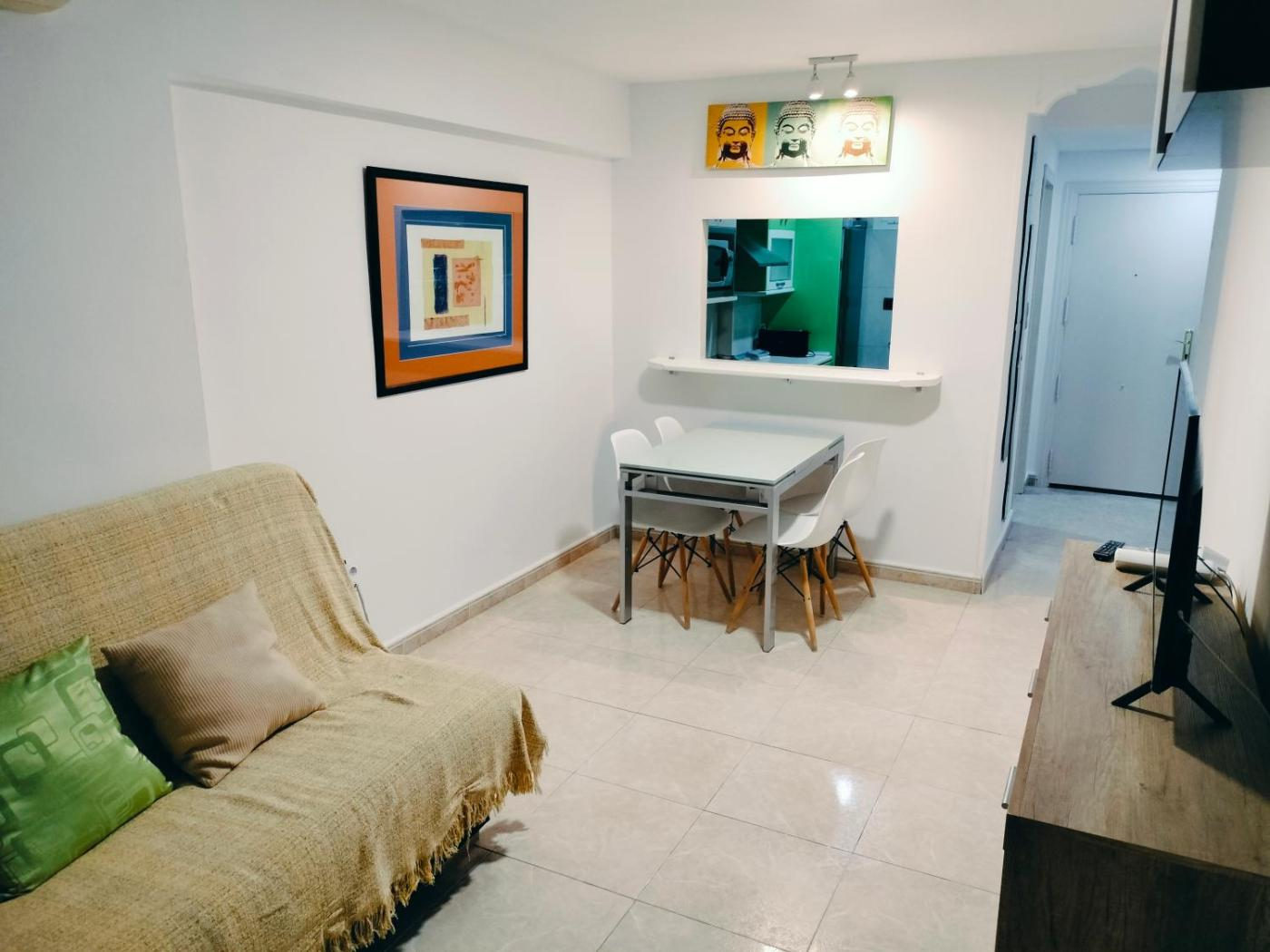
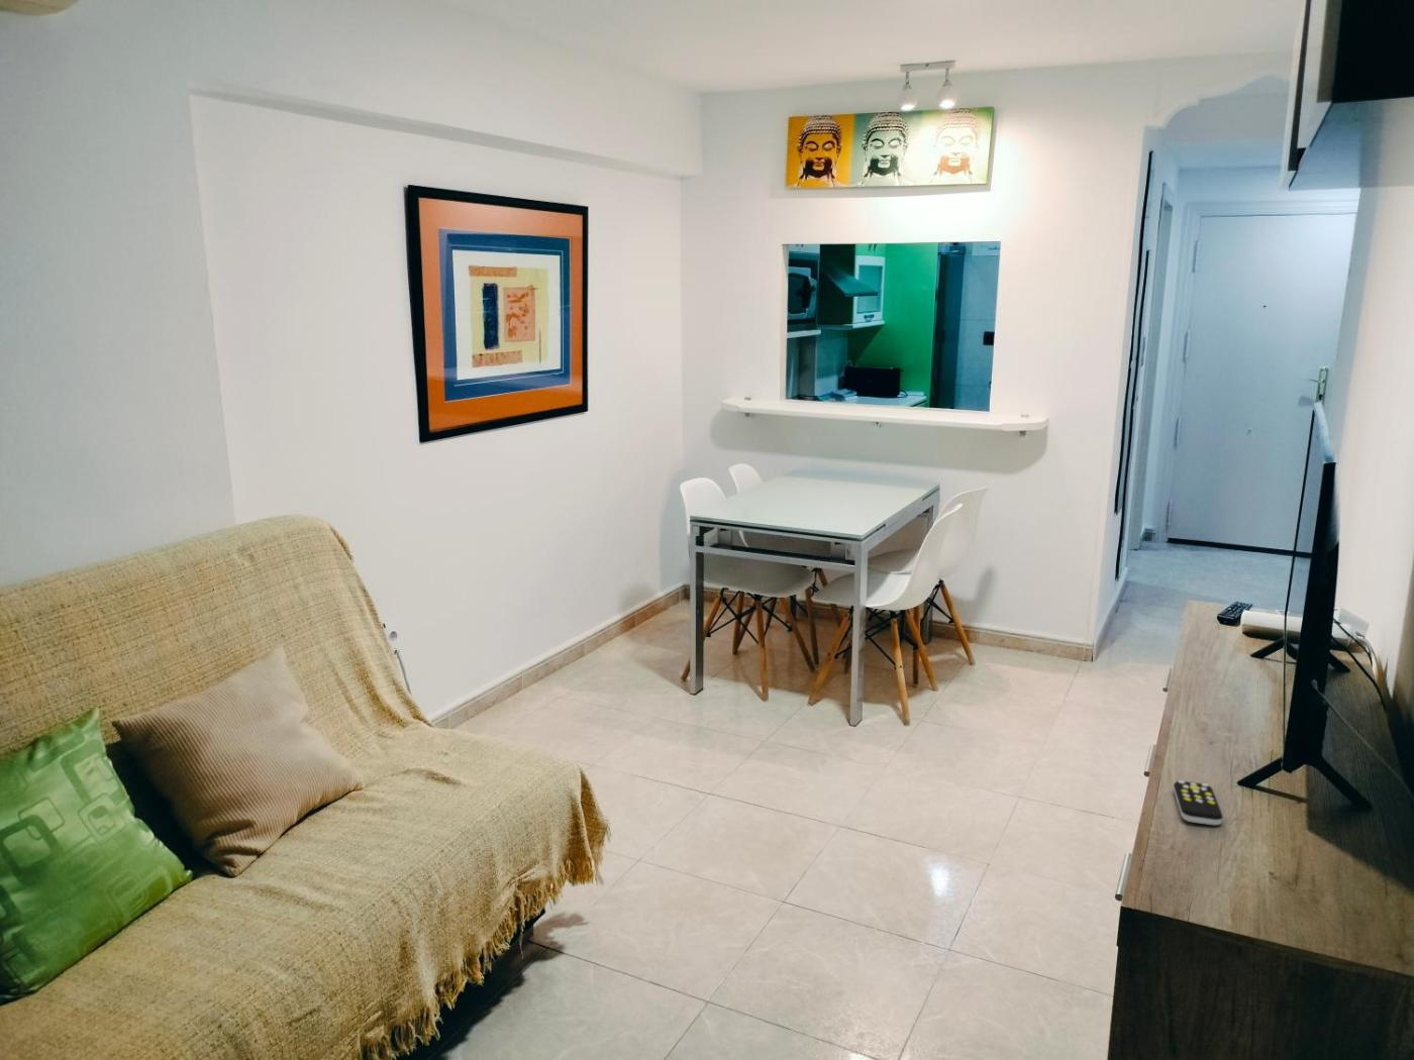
+ remote control (1197, 802)
